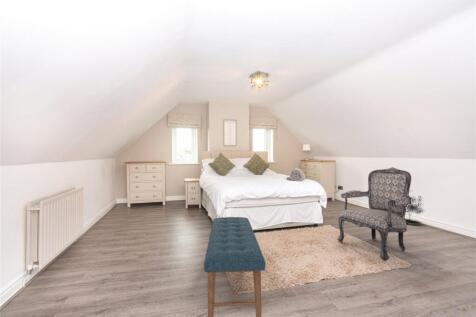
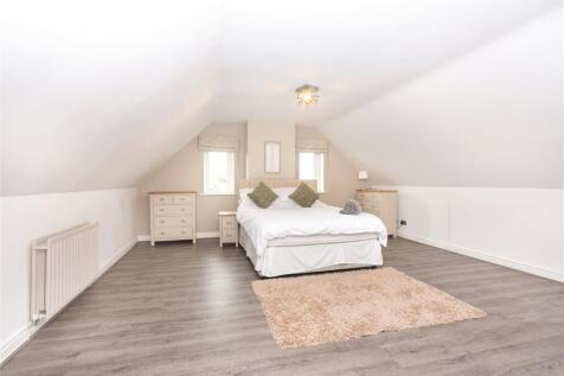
- armchair (377, 207)
- bench (232, 254)
- potted tree (408, 204)
